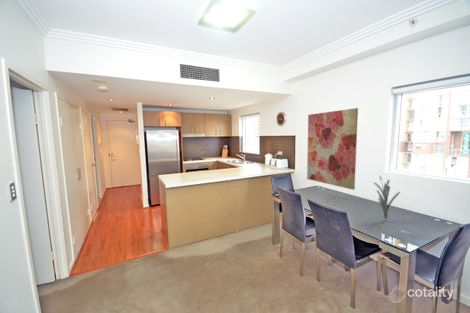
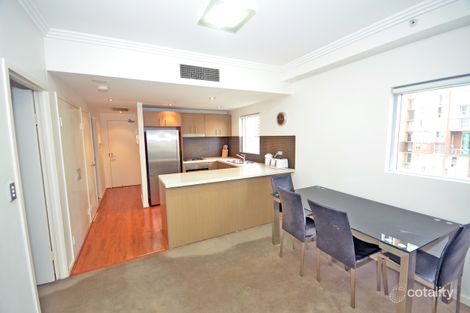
- wall art (329, 148)
- plant (385, 199)
